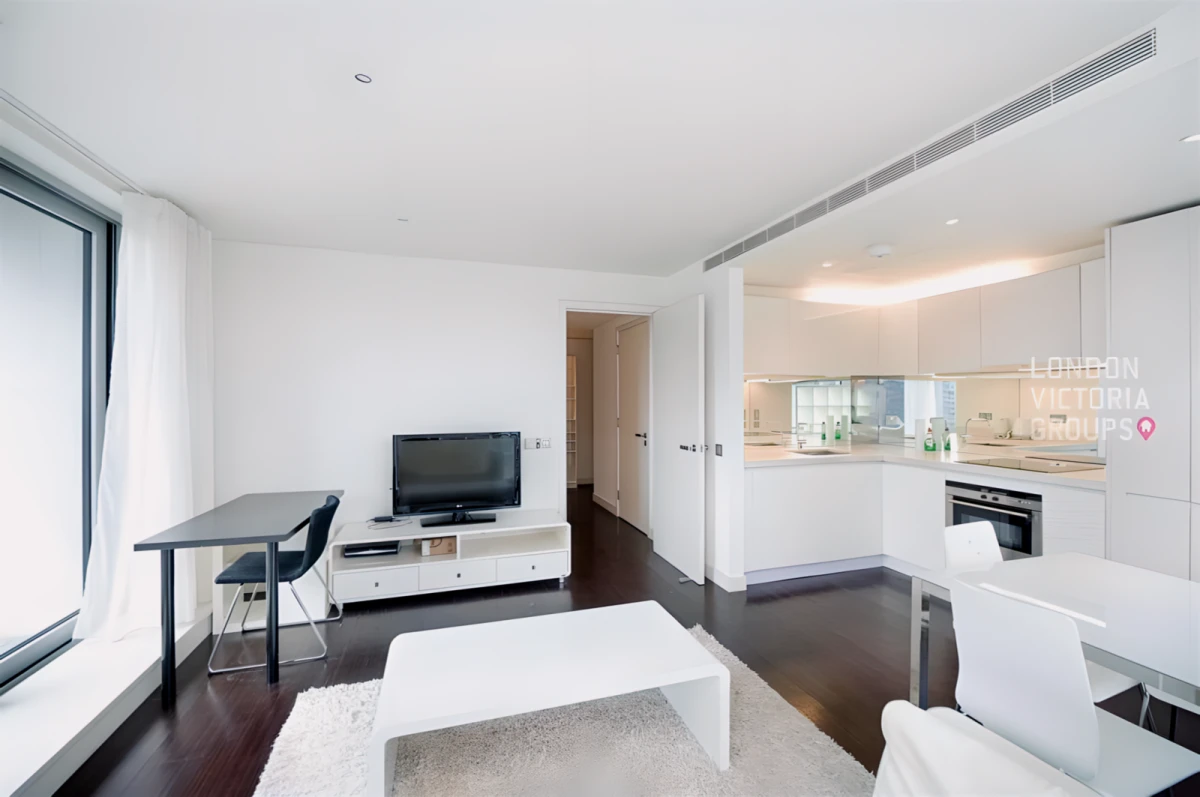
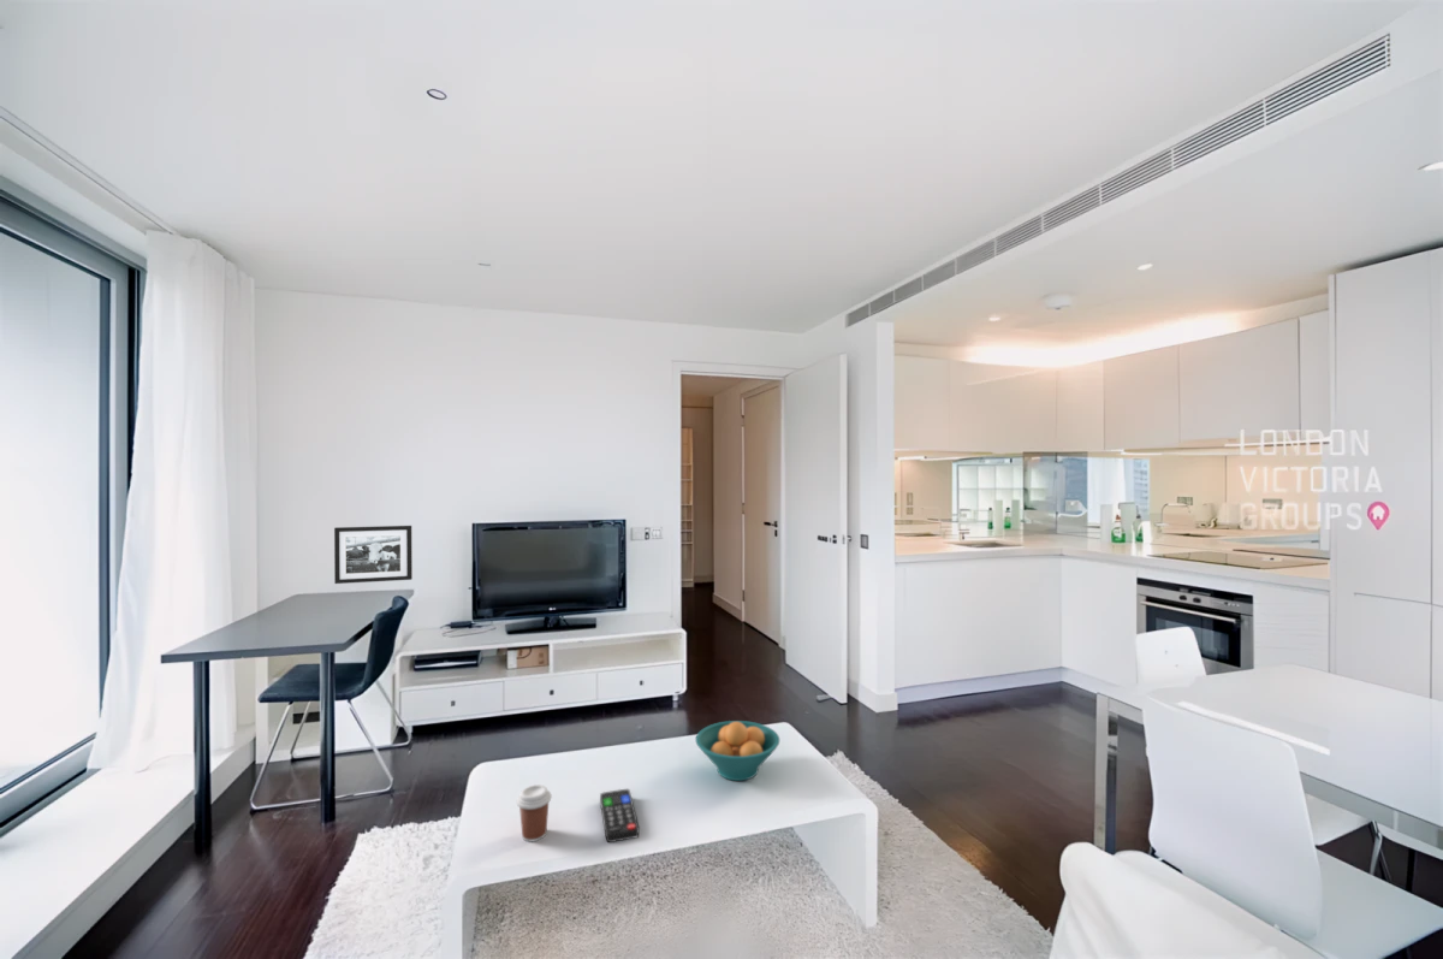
+ remote control (618, 812)
+ picture frame (374, 554)
+ fruit bowl (737, 746)
+ coffee cup (534, 812)
